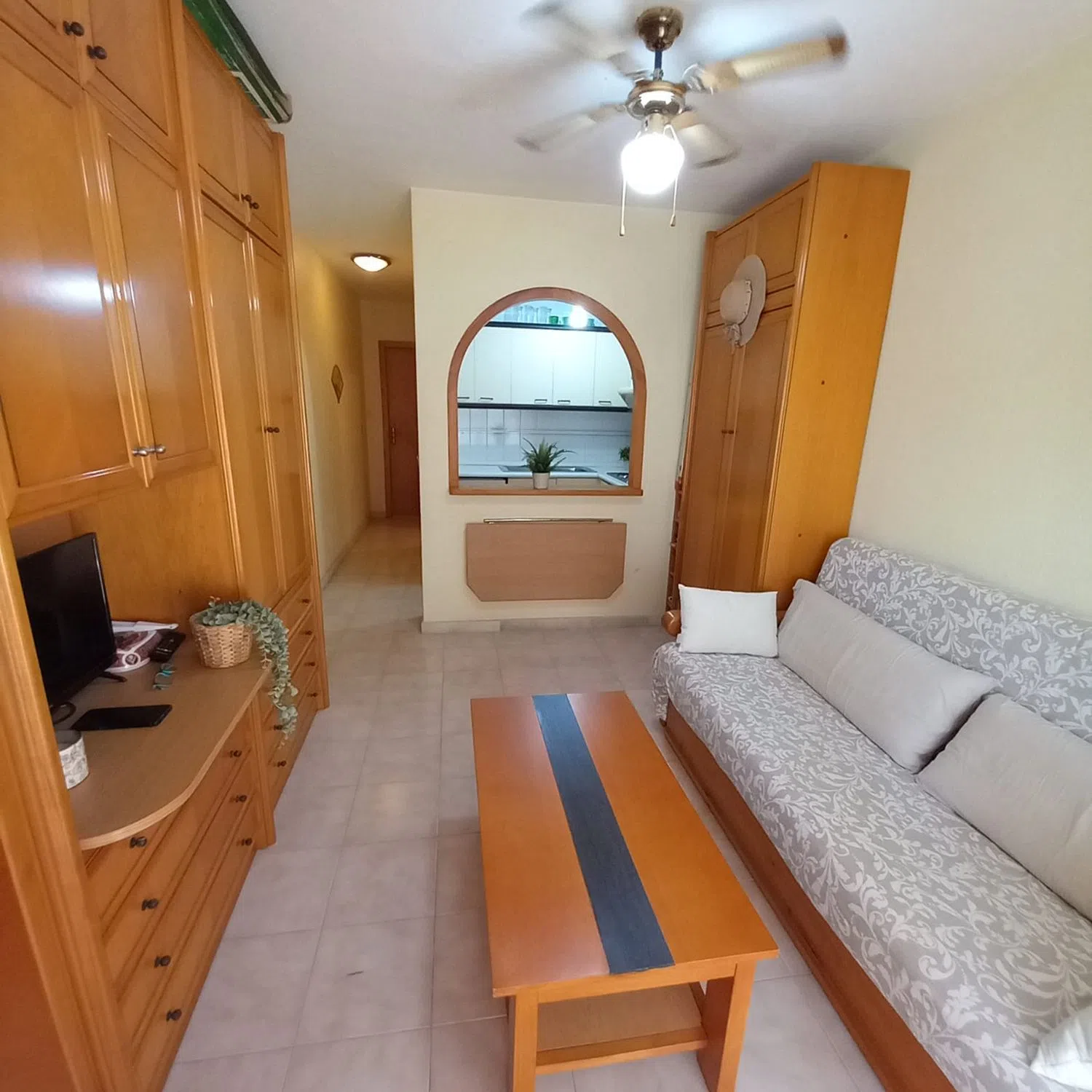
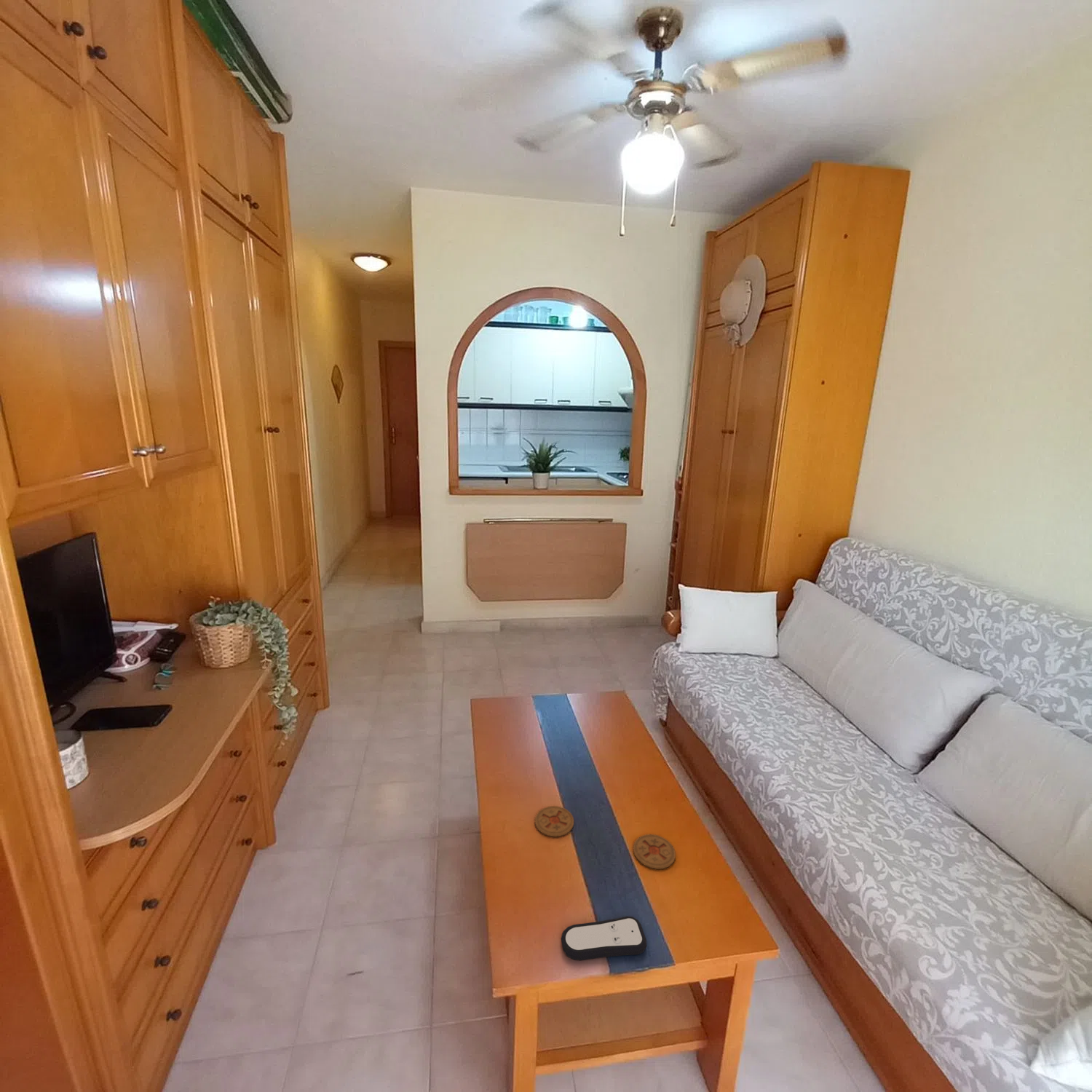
+ coaster (554, 820)
+ coaster (654, 850)
+ remote control (603, 938)
